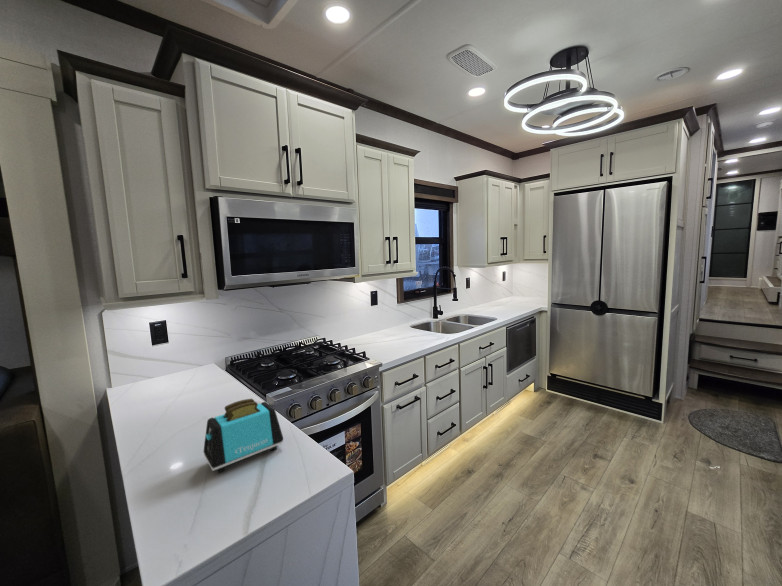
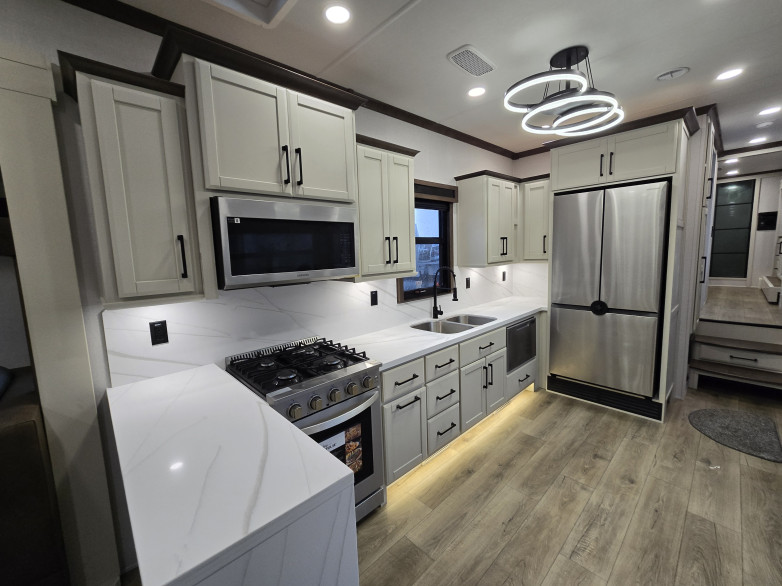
- toaster (243, 429)
